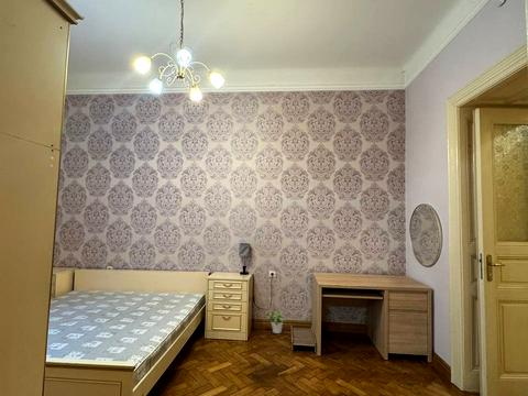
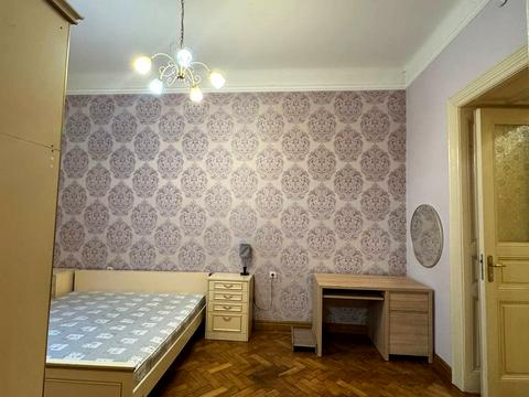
- potted plant (274, 321)
